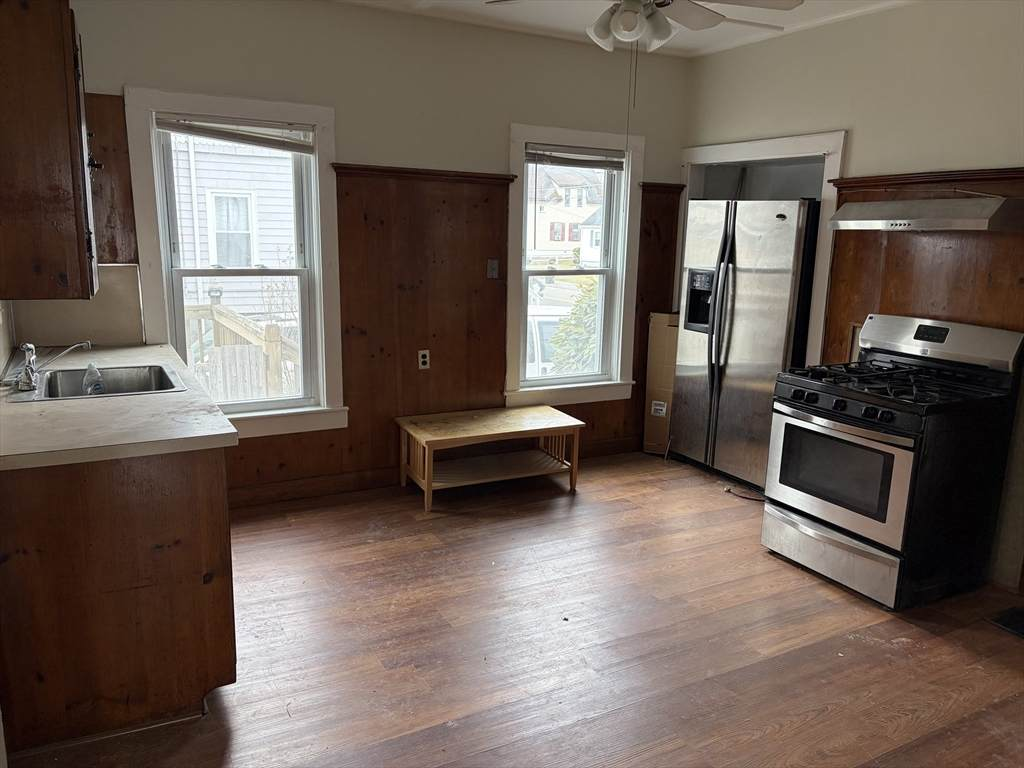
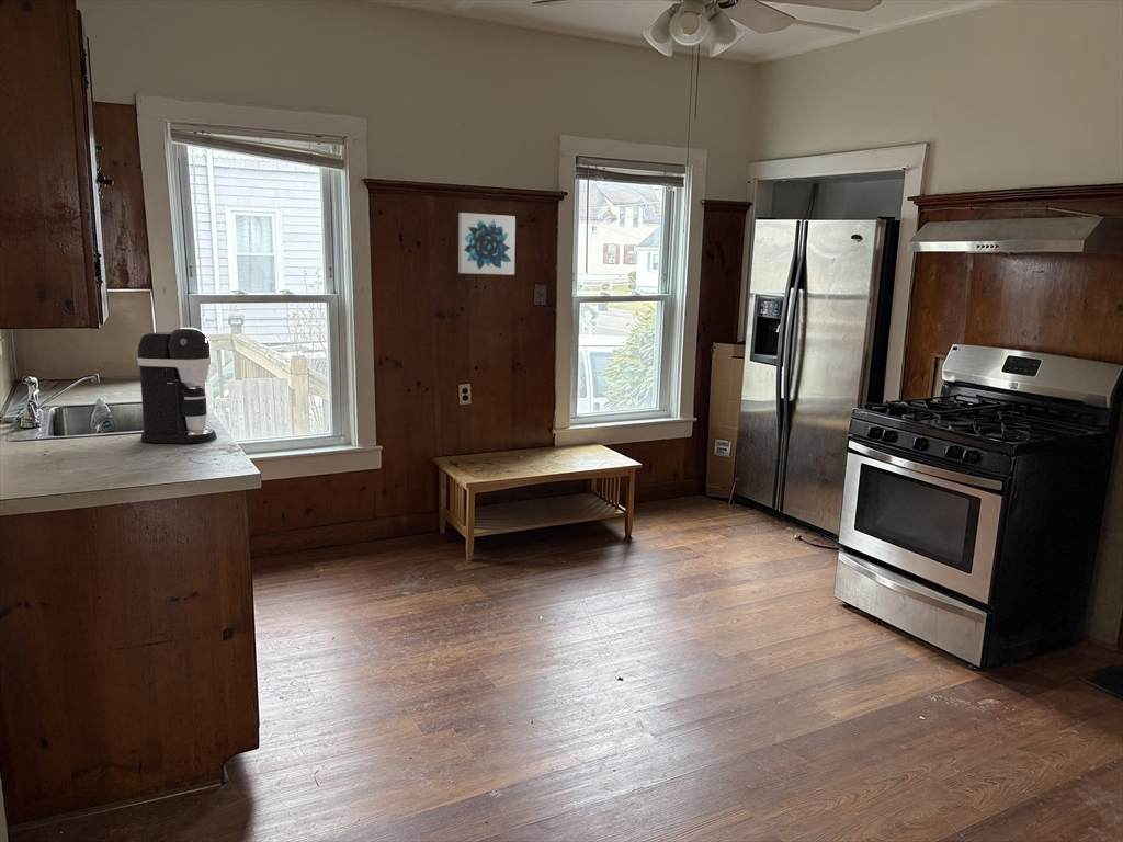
+ wall art (487, 243)
+ coffee maker (175, 383)
